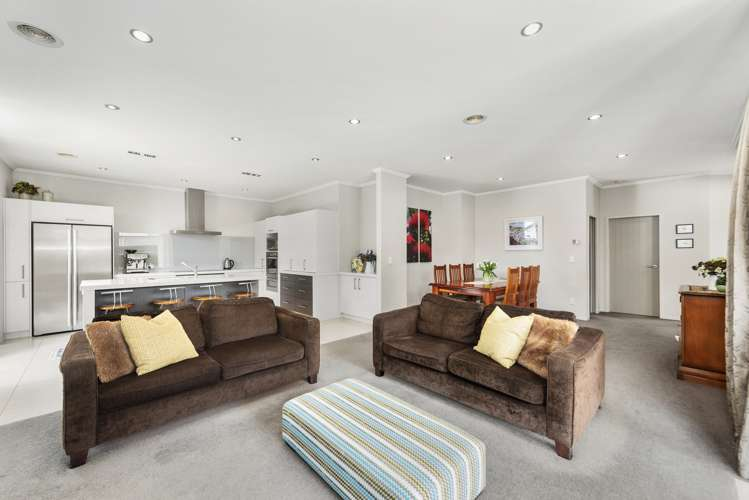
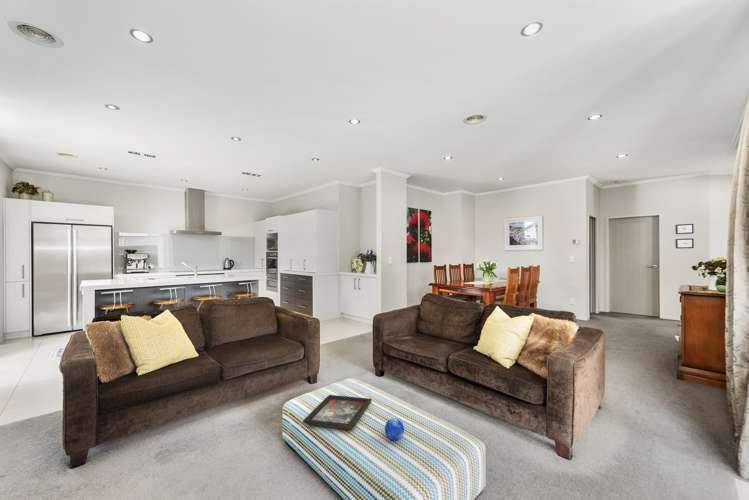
+ decorative tray (339, 410)
+ decorative orb (394, 429)
